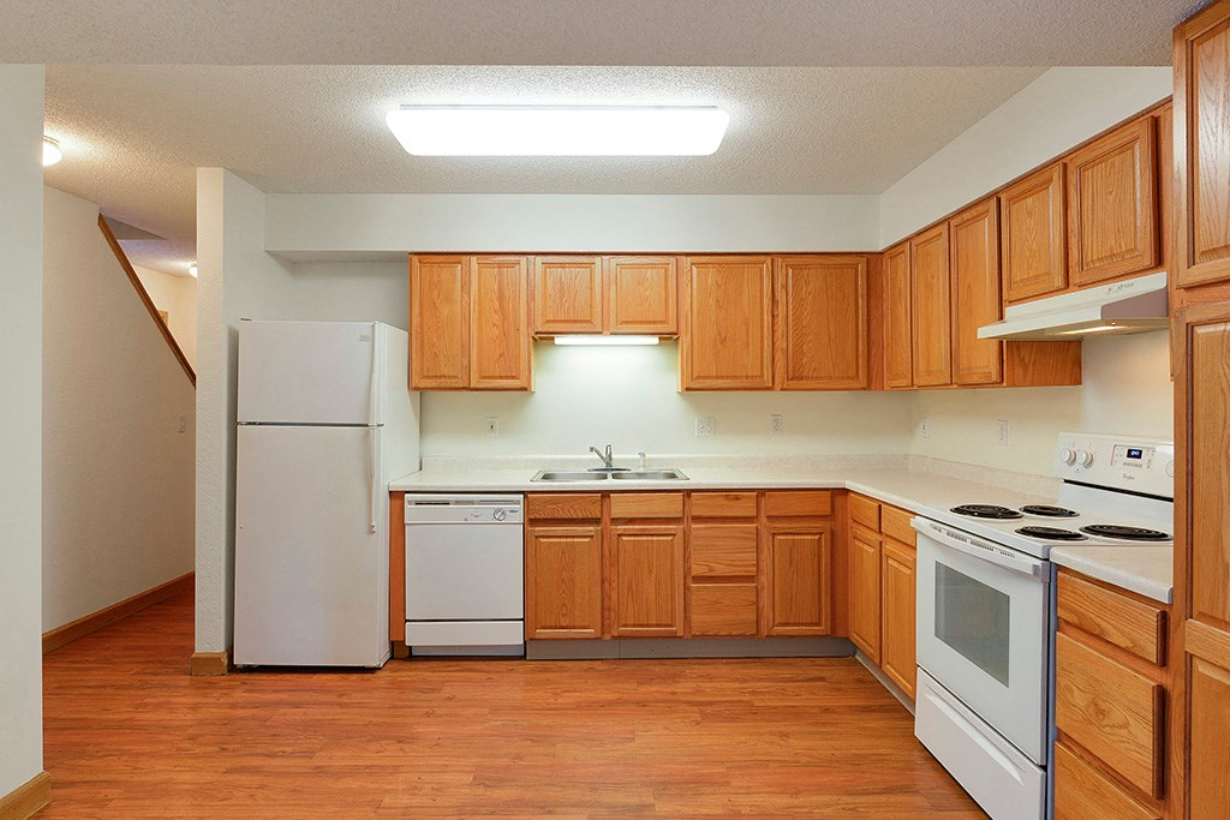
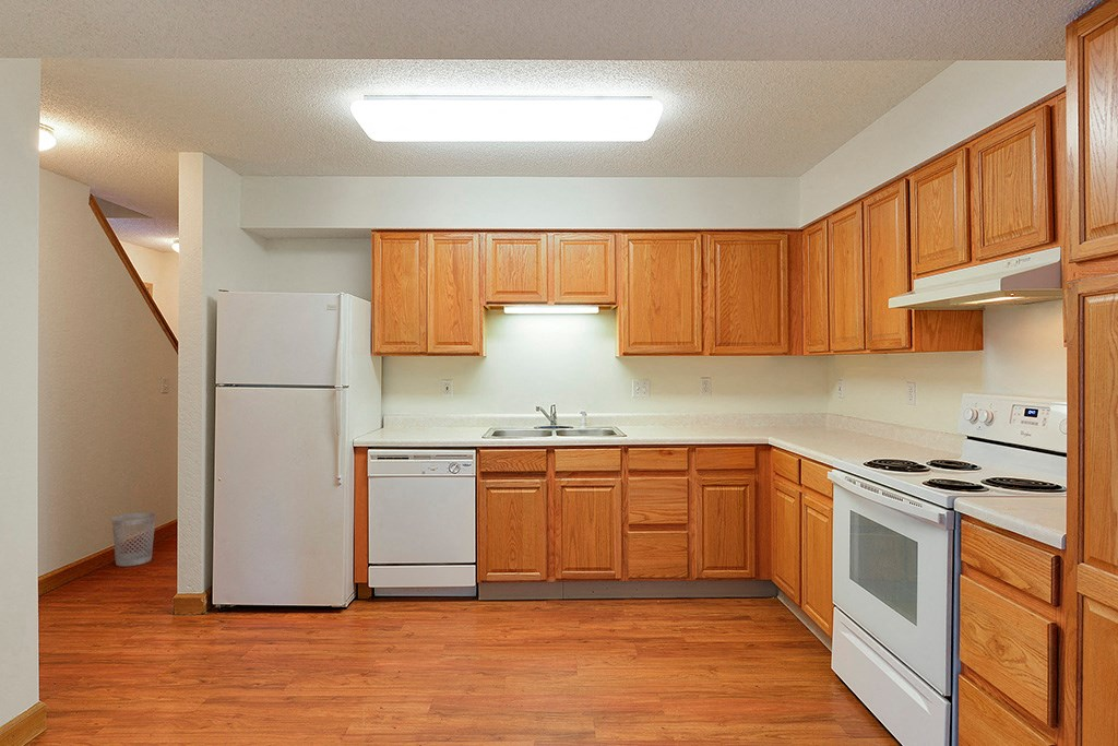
+ wastebasket (133, 538)
